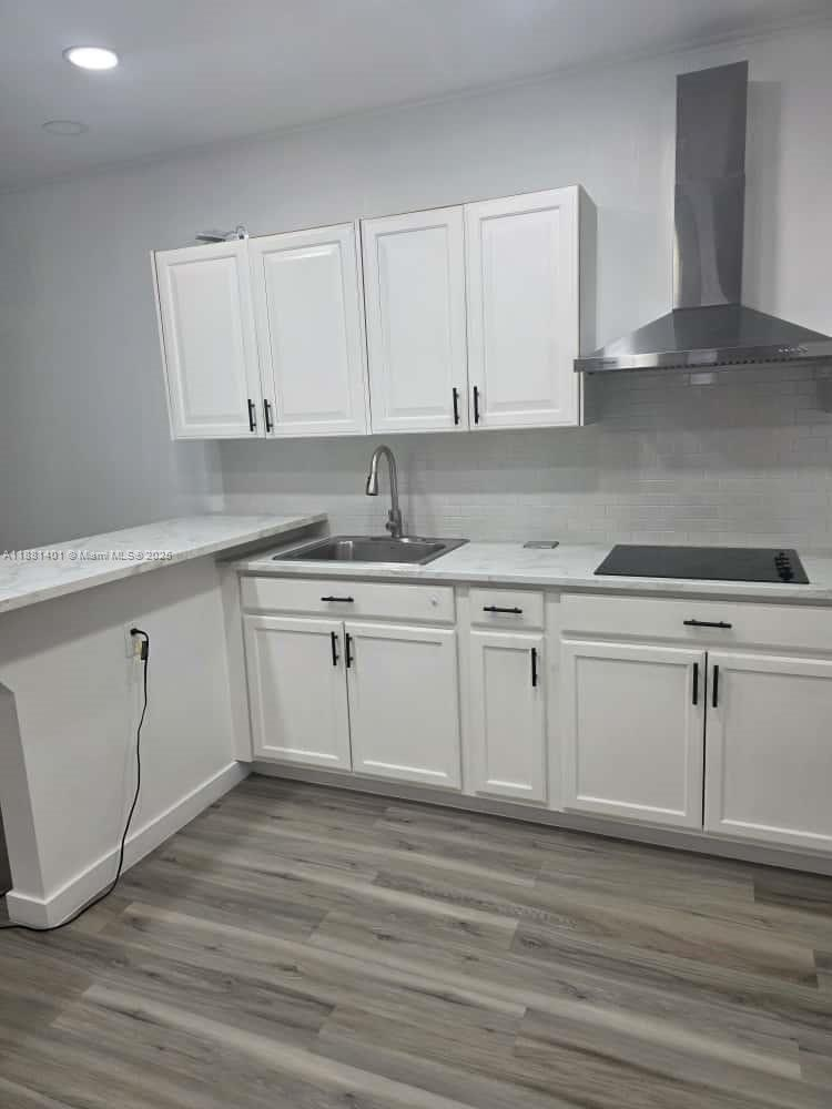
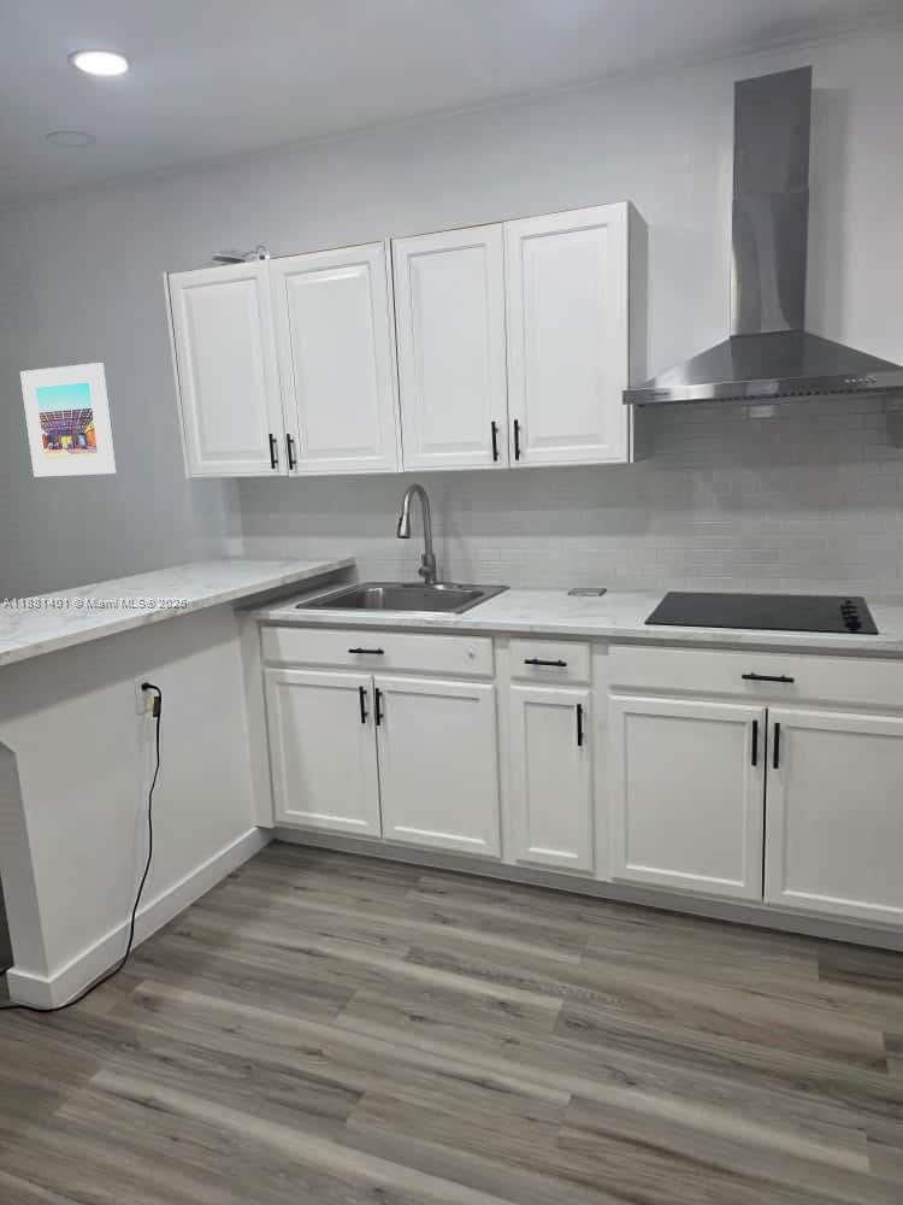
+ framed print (67, 422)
